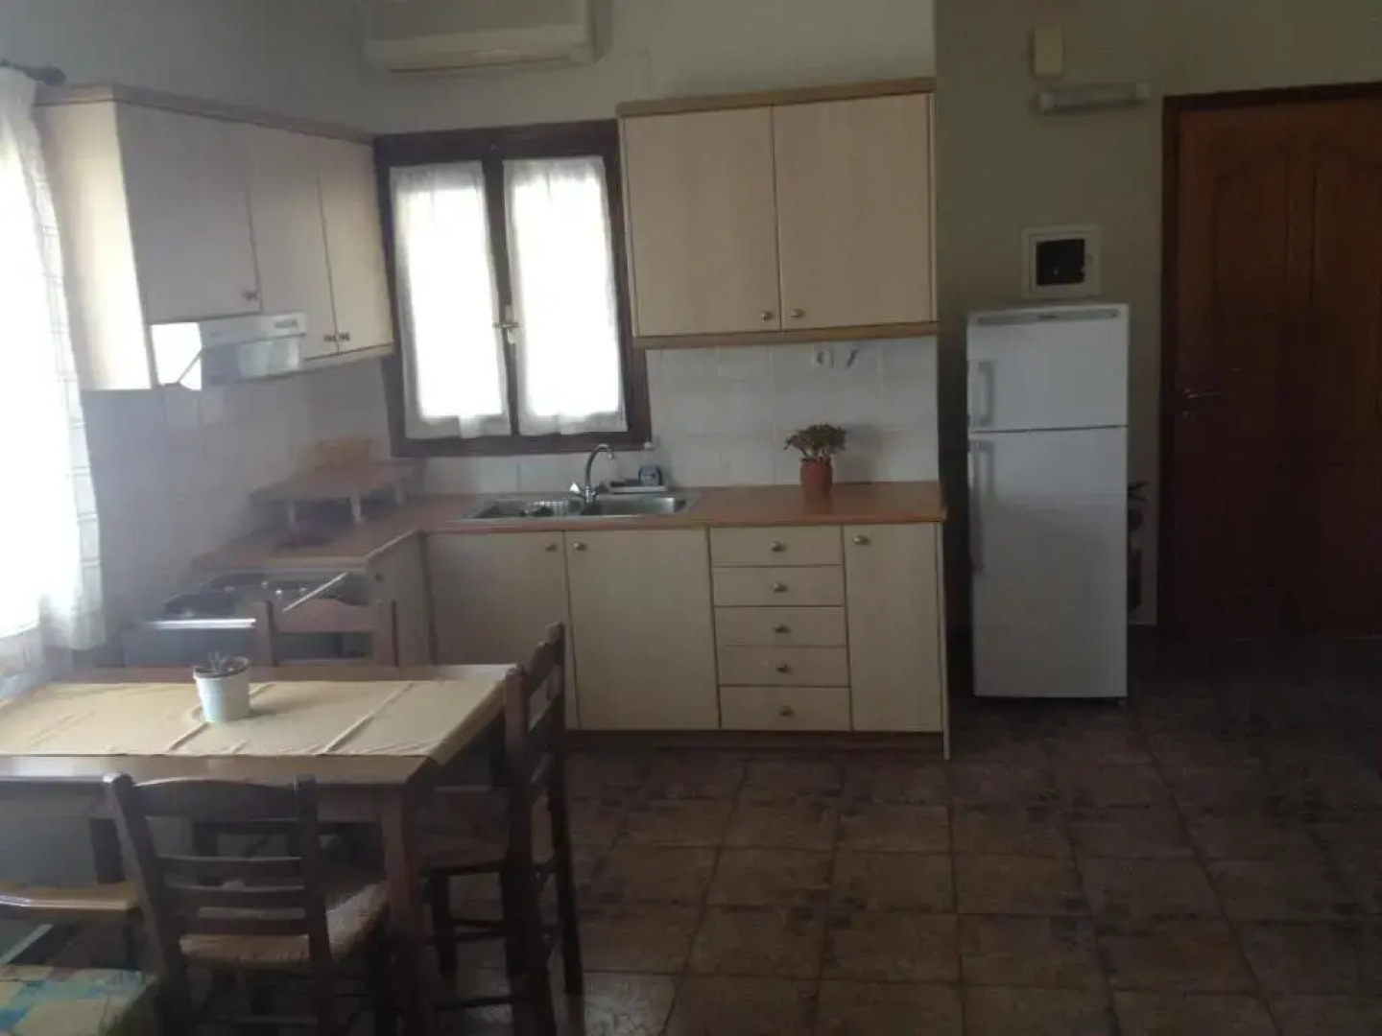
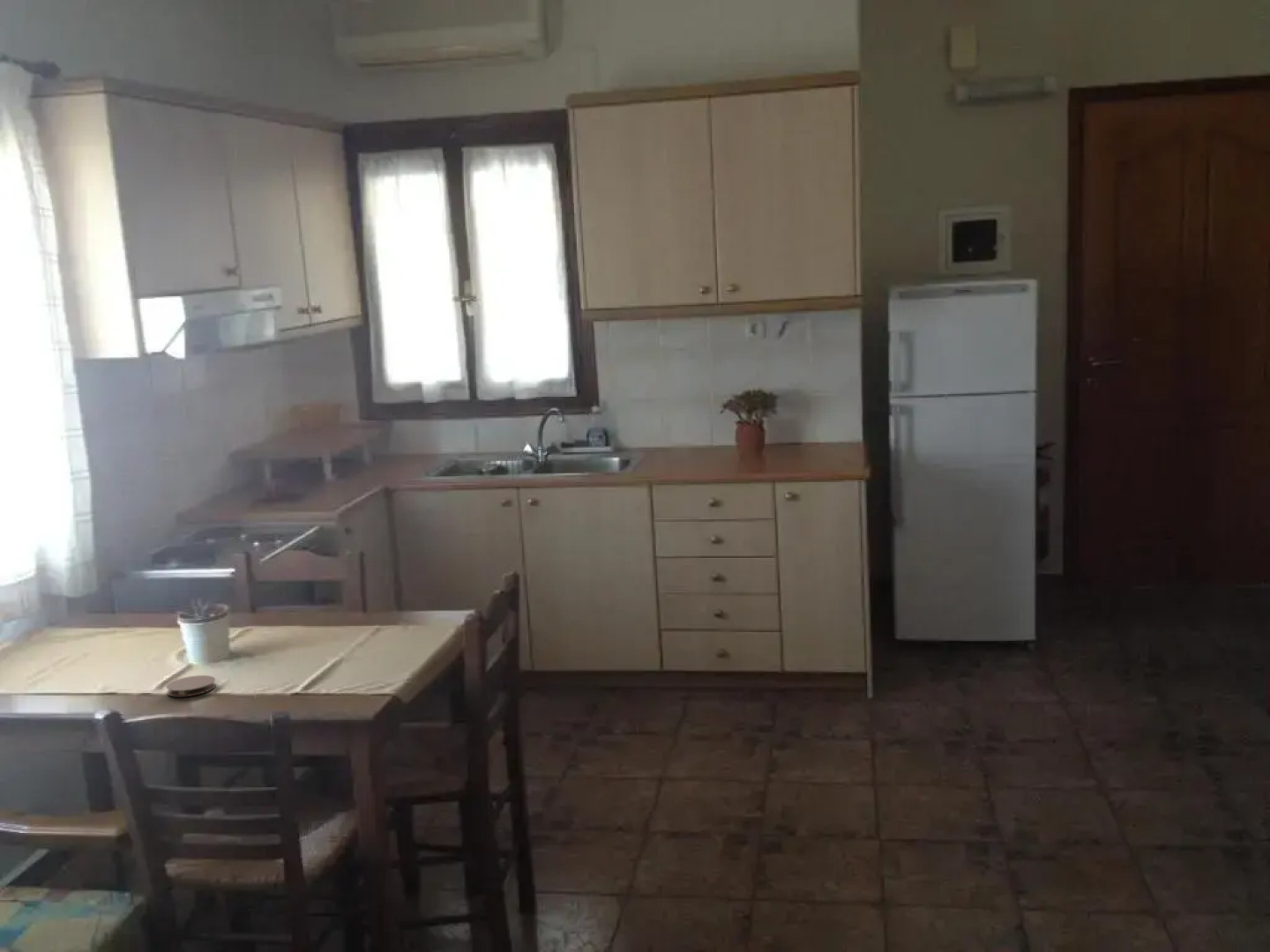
+ coaster (190, 686)
